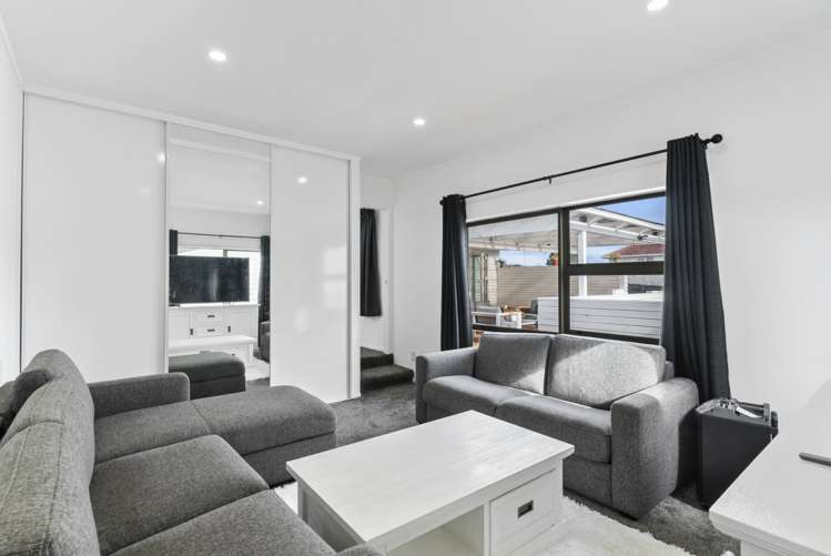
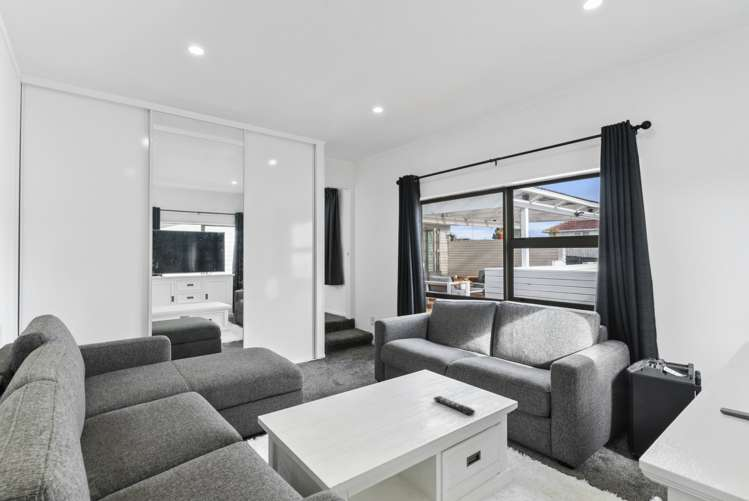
+ remote control (453, 404)
